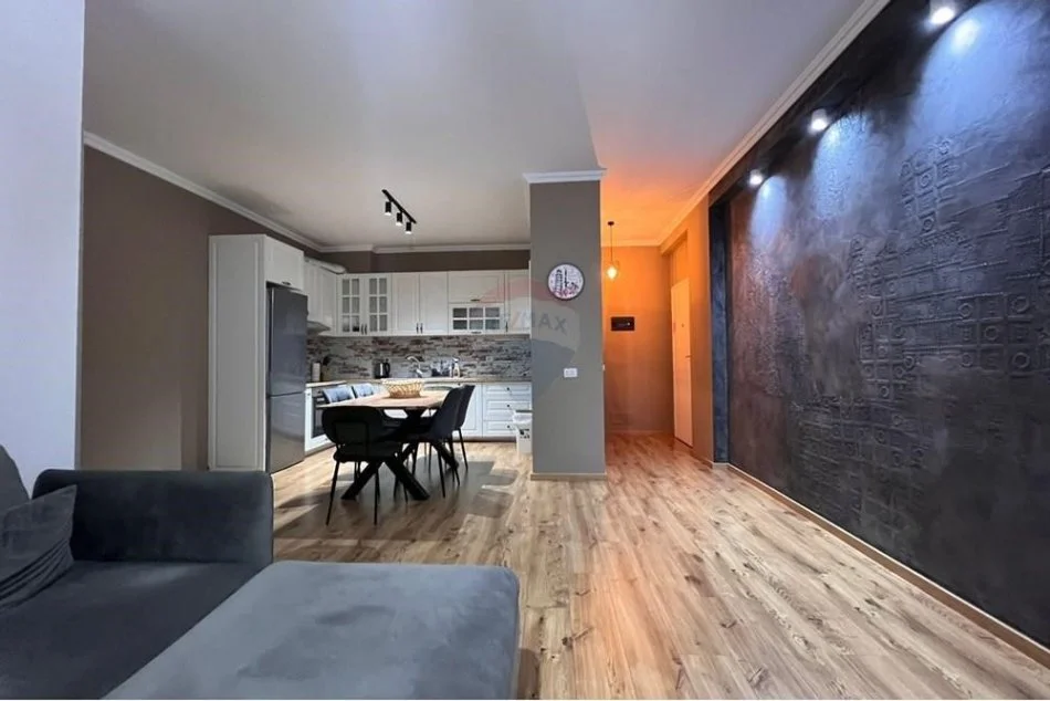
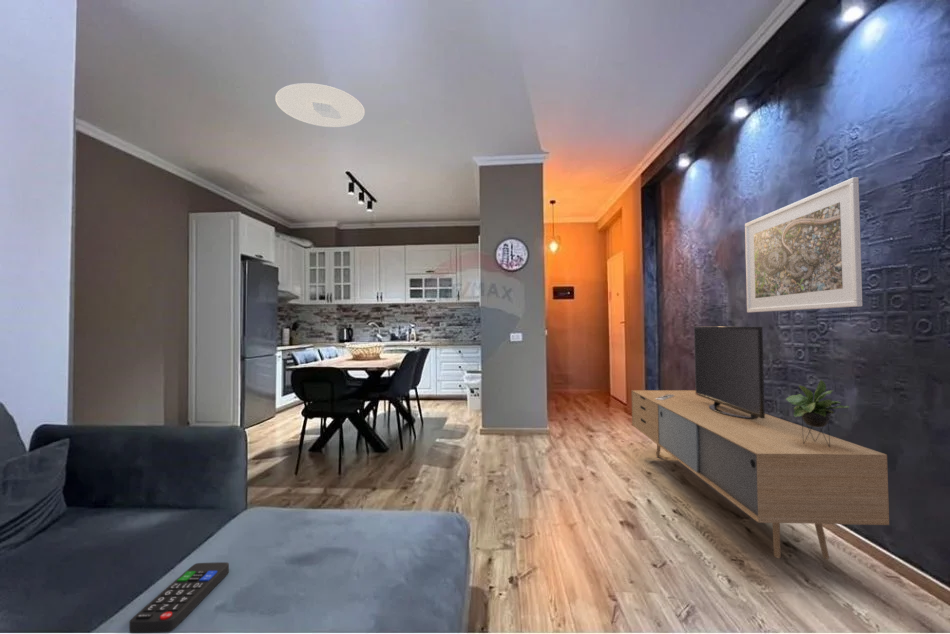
+ ceiling light (321, 103)
+ remote control (184, 593)
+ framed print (792, 257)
+ media console (718, 409)
